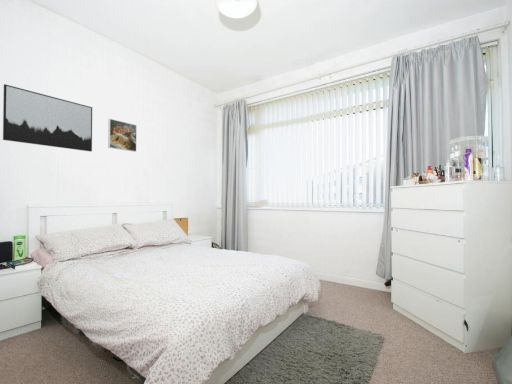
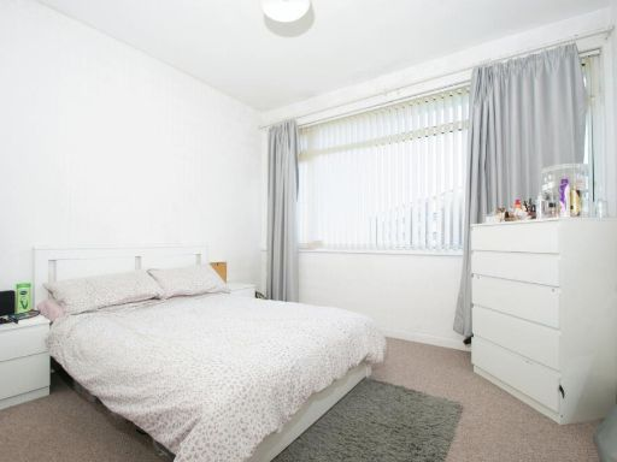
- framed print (122, 135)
- wall art (52, 121)
